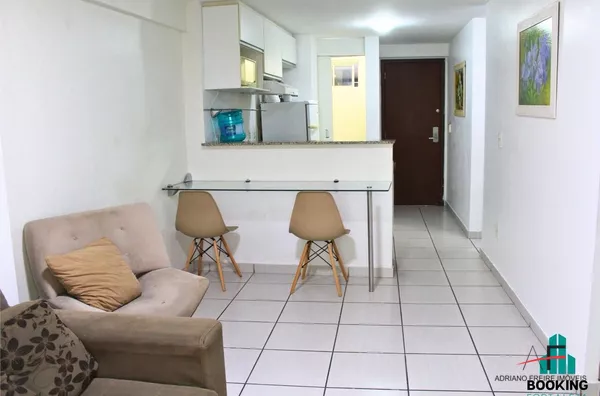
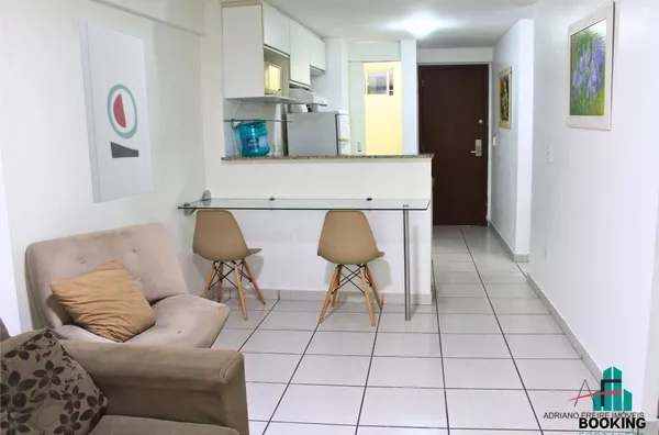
+ wall art (119, 115)
